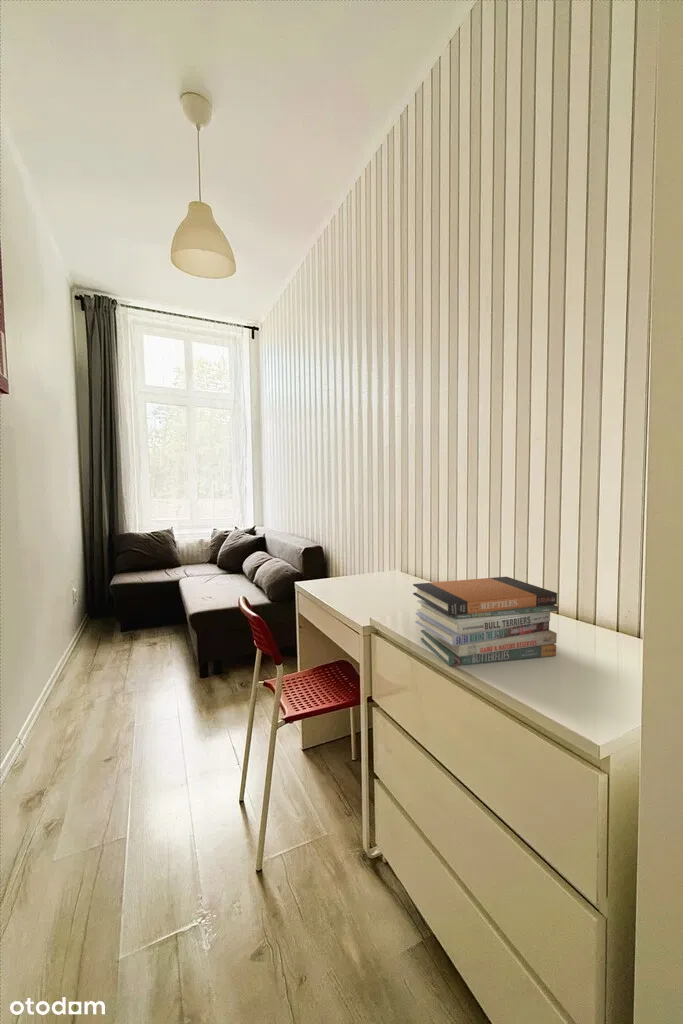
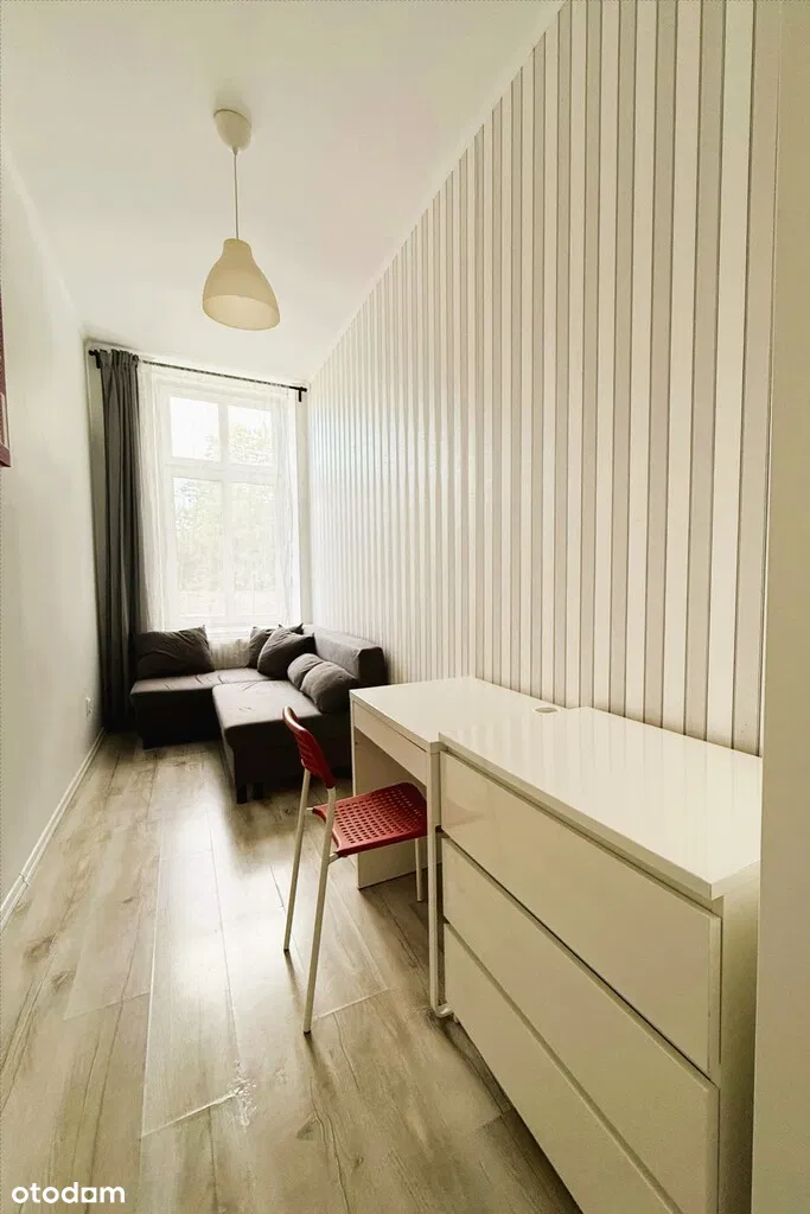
- book stack (481, 617)
